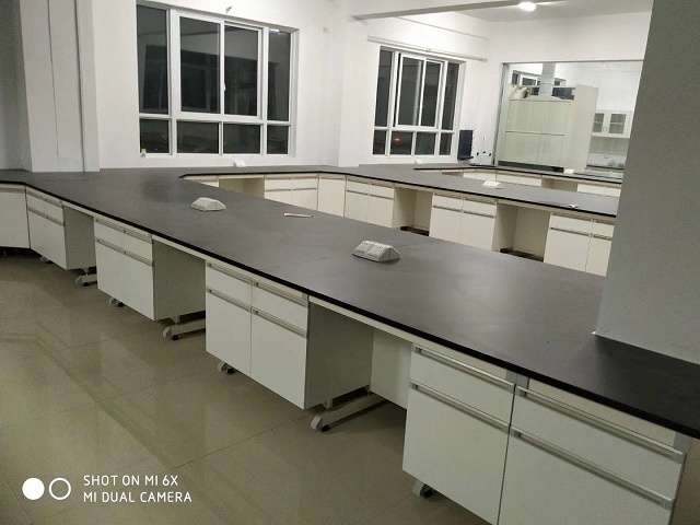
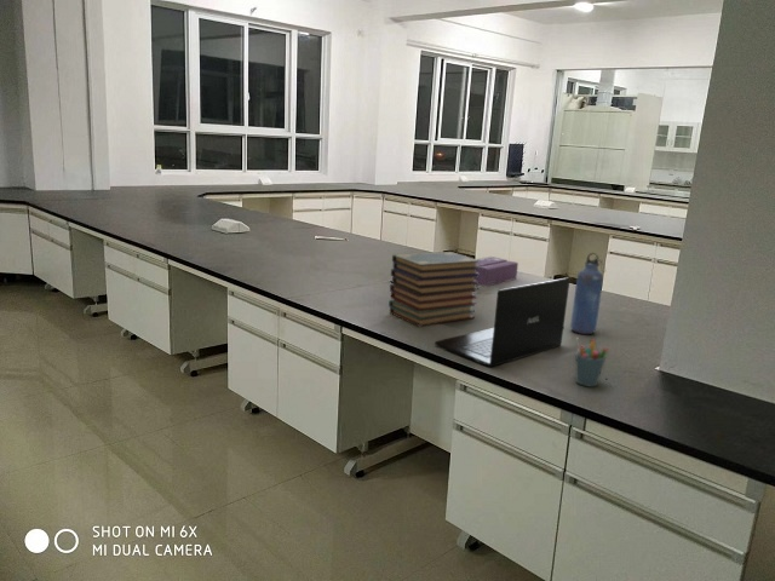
+ book stack (434, 287)
+ pen holder (590, 361)
+ water bottle (589, 293)
+ laptop (501, 311)
+ tissue box (488, 270)
